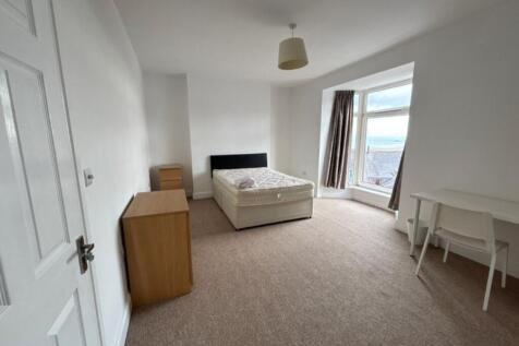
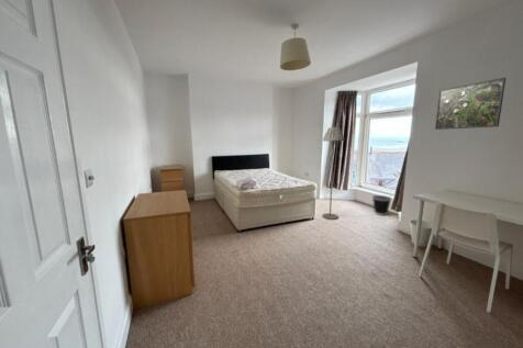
+ floor lamp (332, 173)
+ wastebasket (381, 205)
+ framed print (466, 106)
